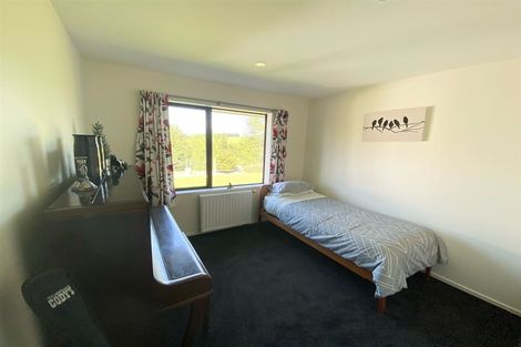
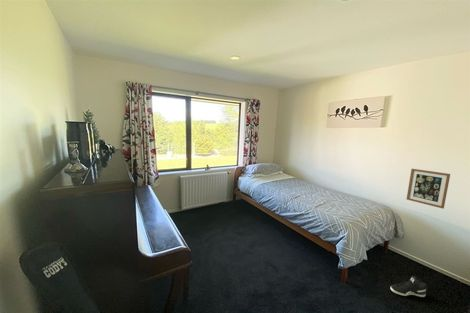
+ wall art (426, 187)
+ sneaker (407, 284)
